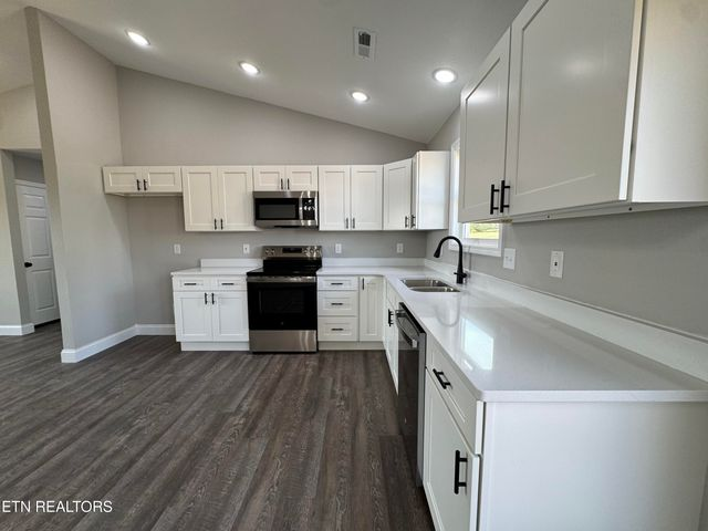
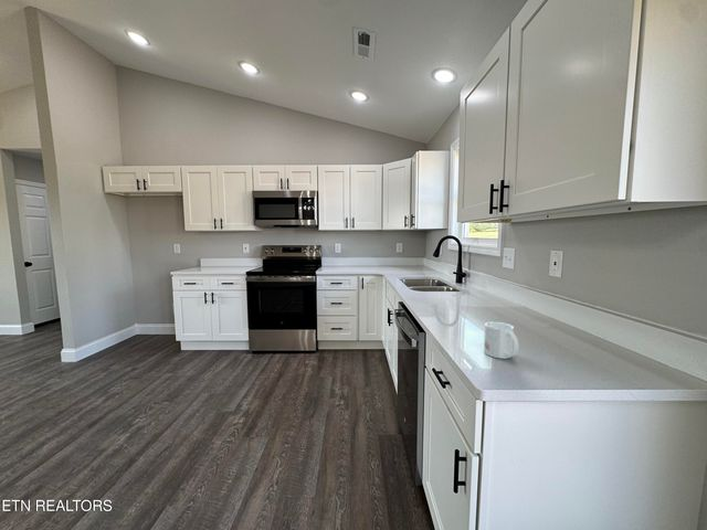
+ mug (503, 341)
